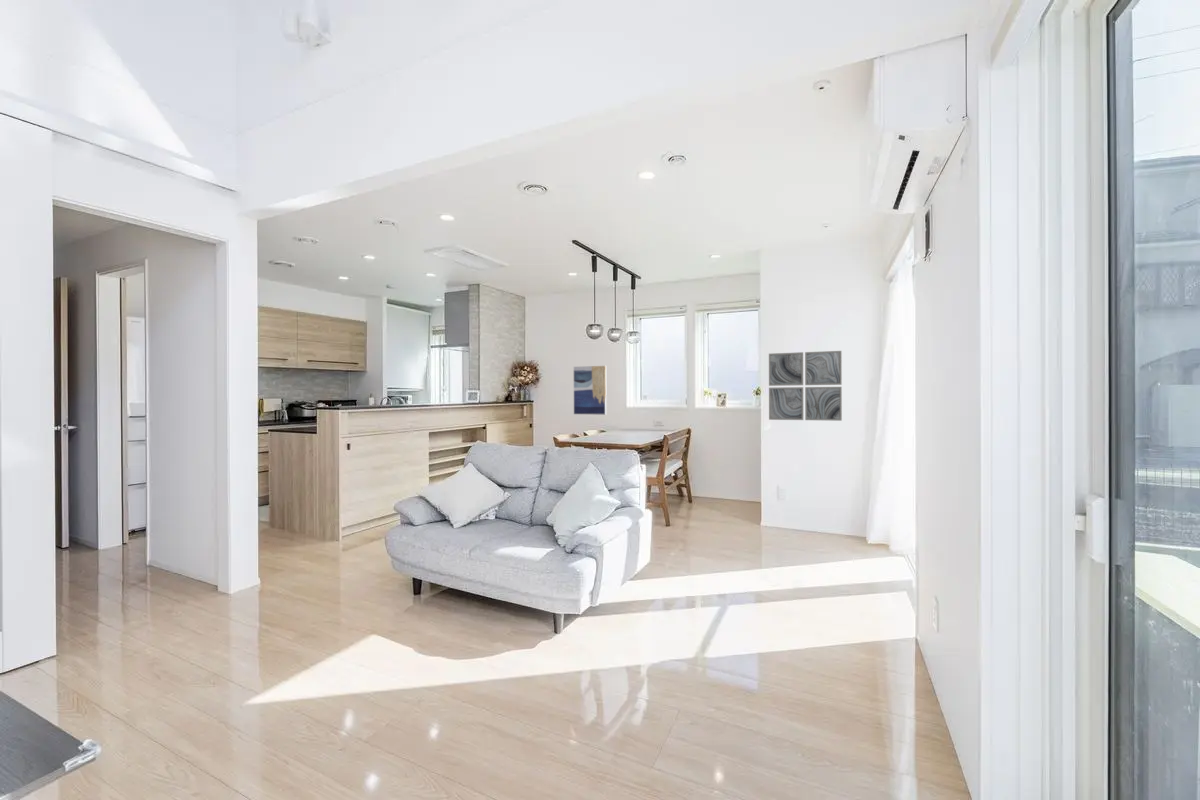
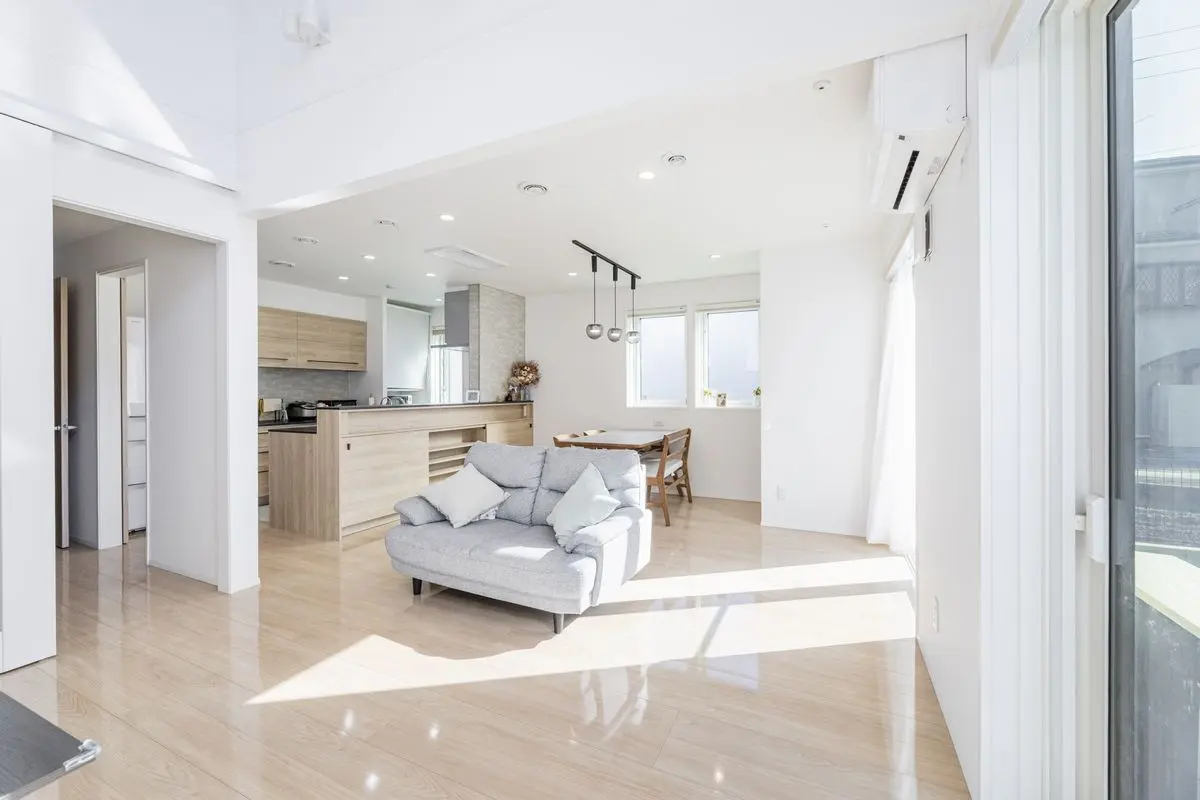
- wall art (805, 387)
- wall art (589, 390)
